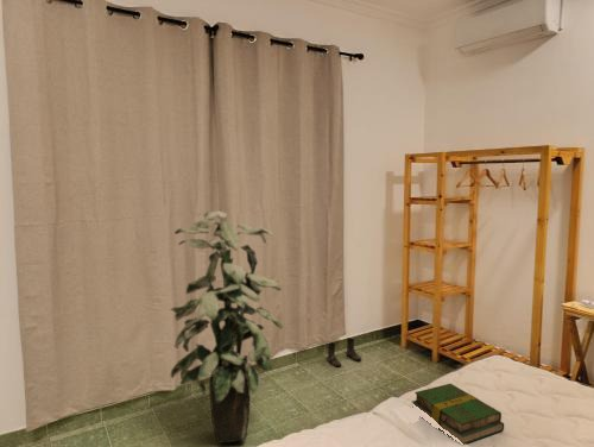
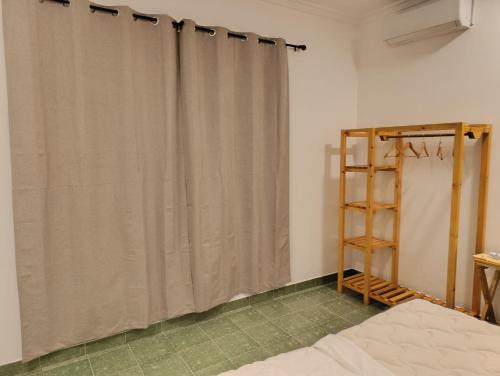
- book (455, 410)
- boots (347, 352)
- indoor plant (225, 323)
